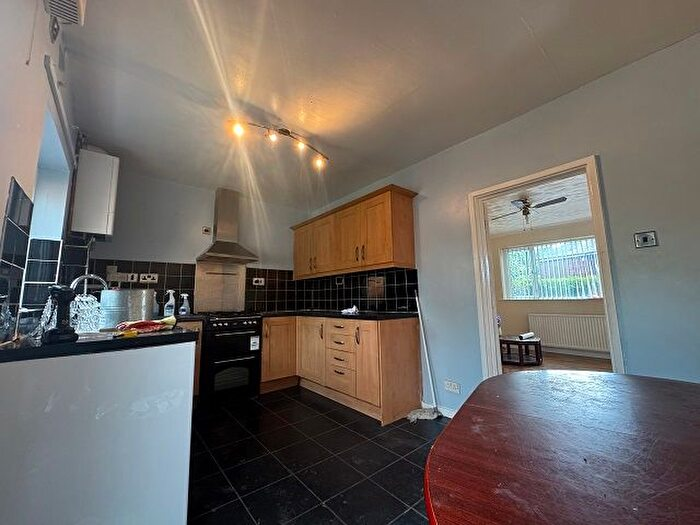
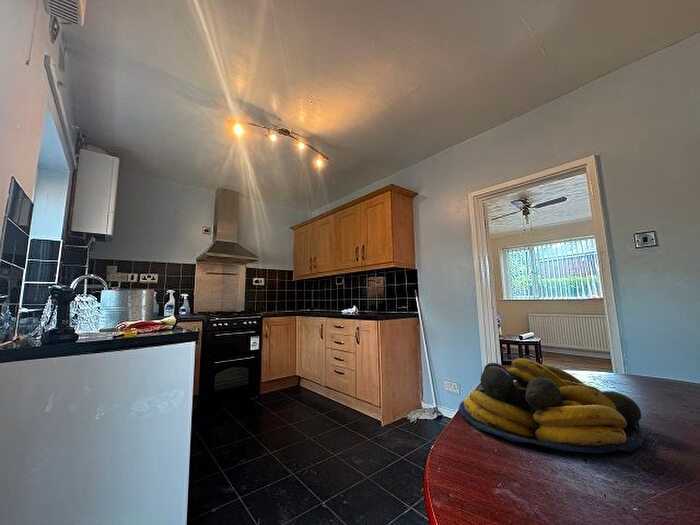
+ fruit bowl (536, 389)
